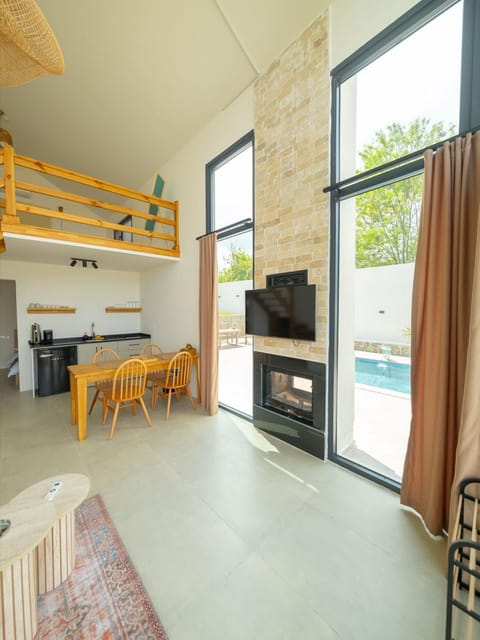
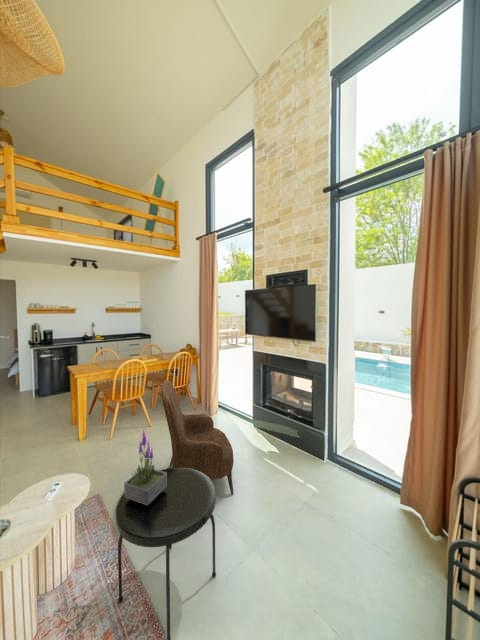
+ side table (168, 542)
+ potted plant (145, 461)
+ armchair (198, 430)
